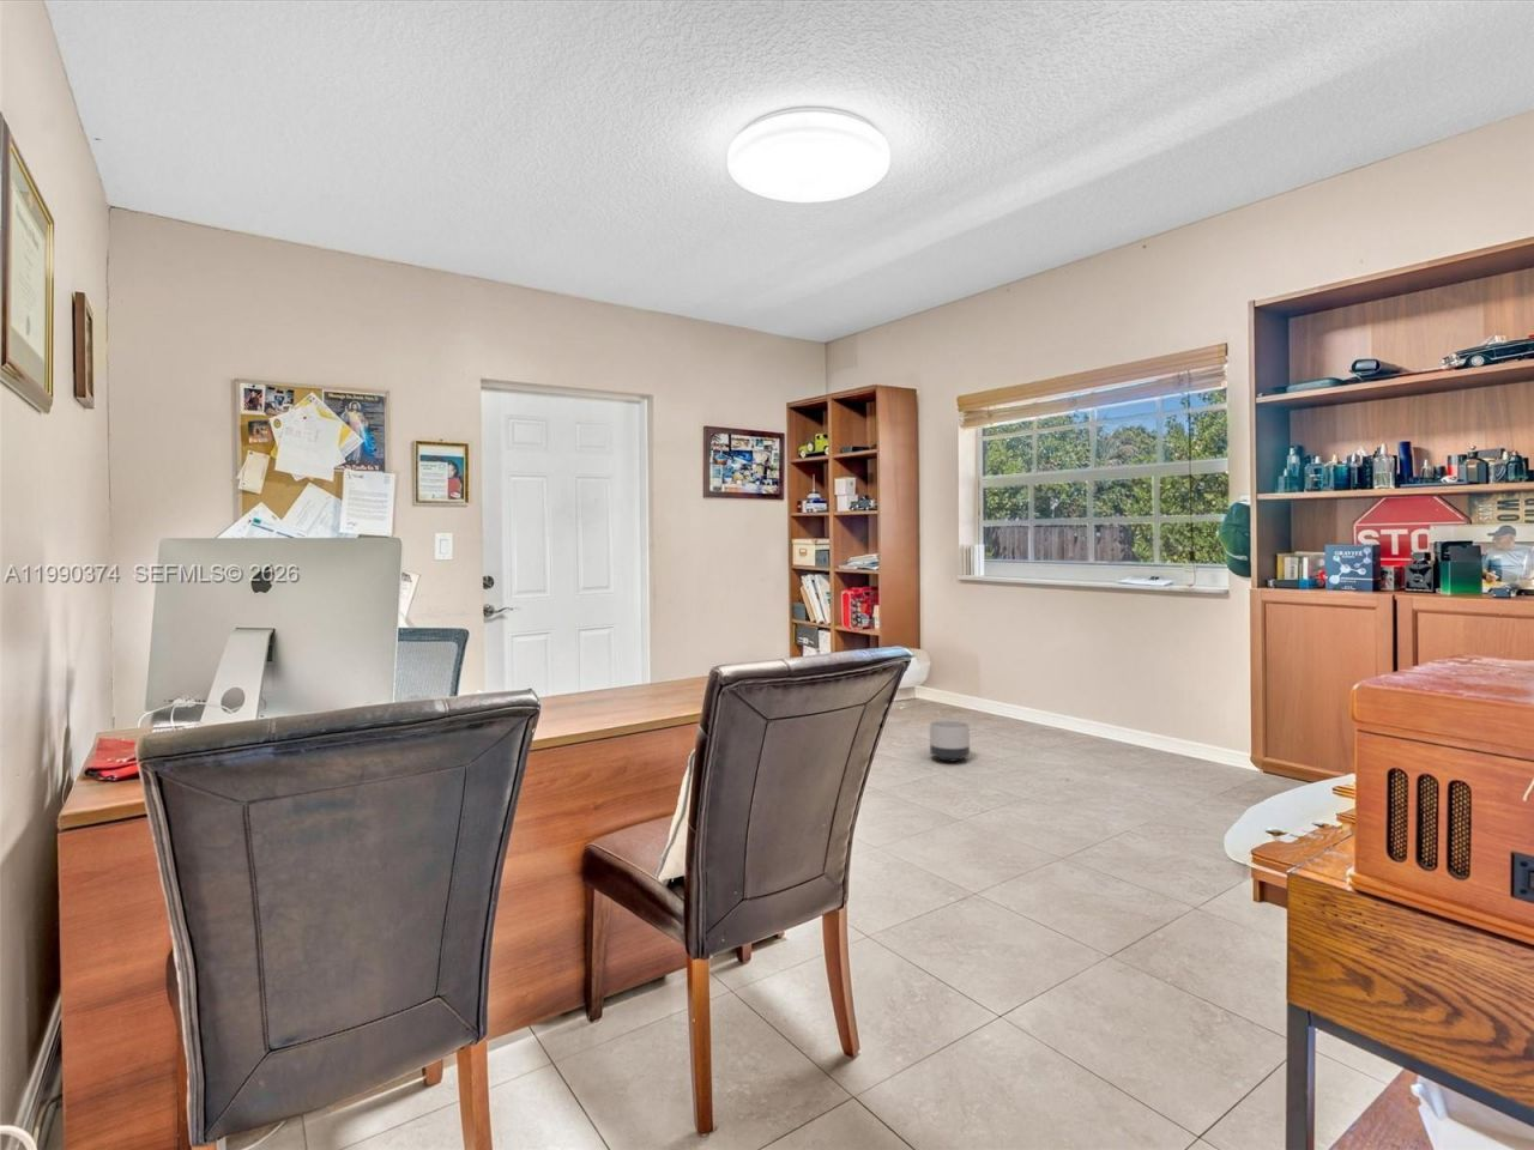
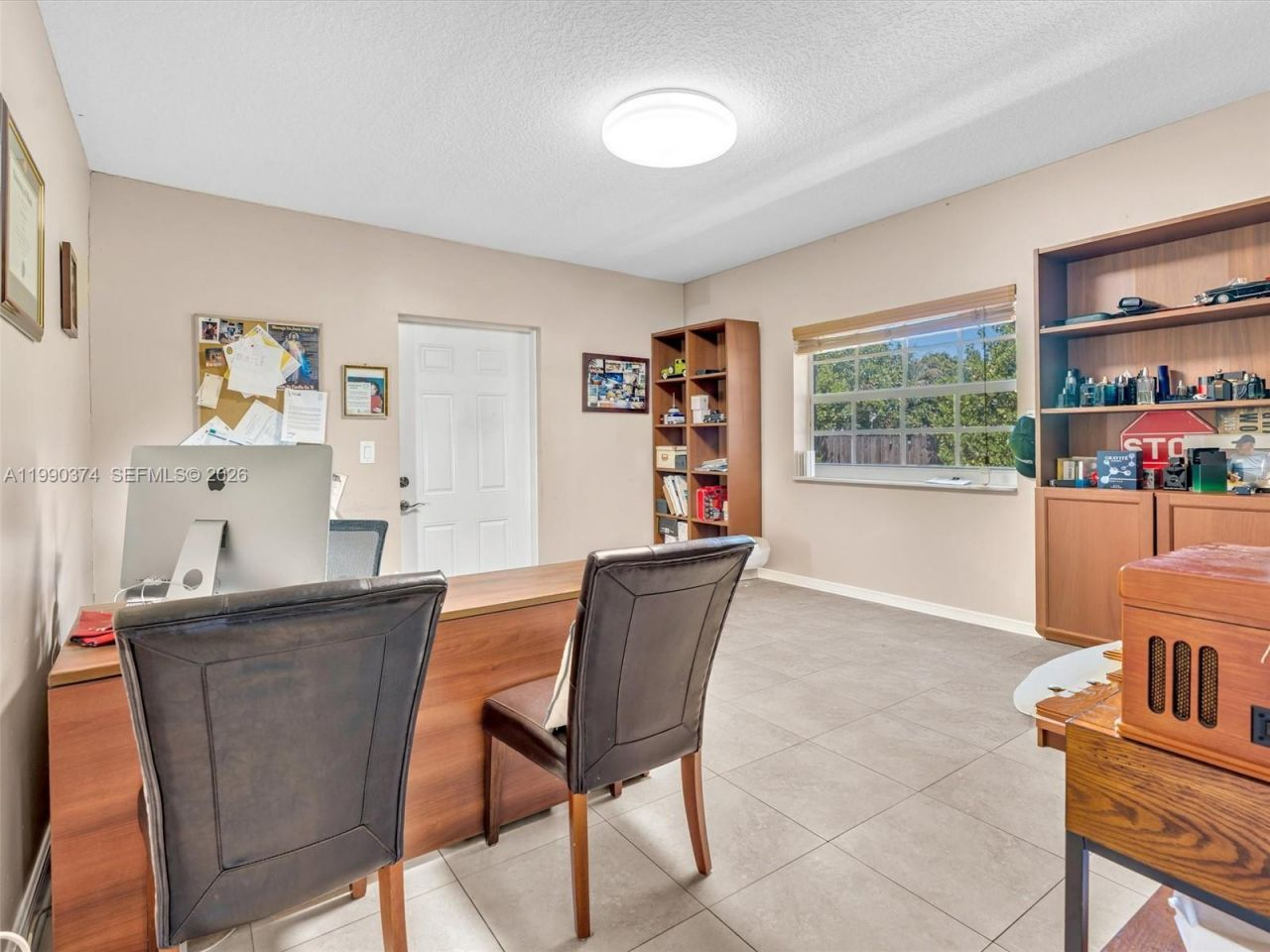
- planter (949, 742)
